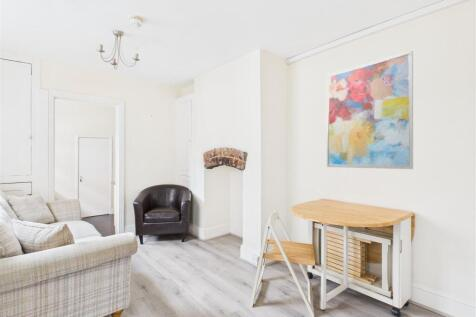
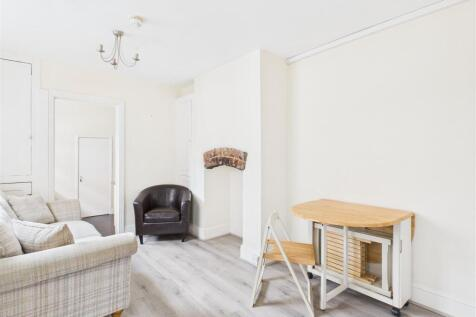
- wall art (364, 116)
